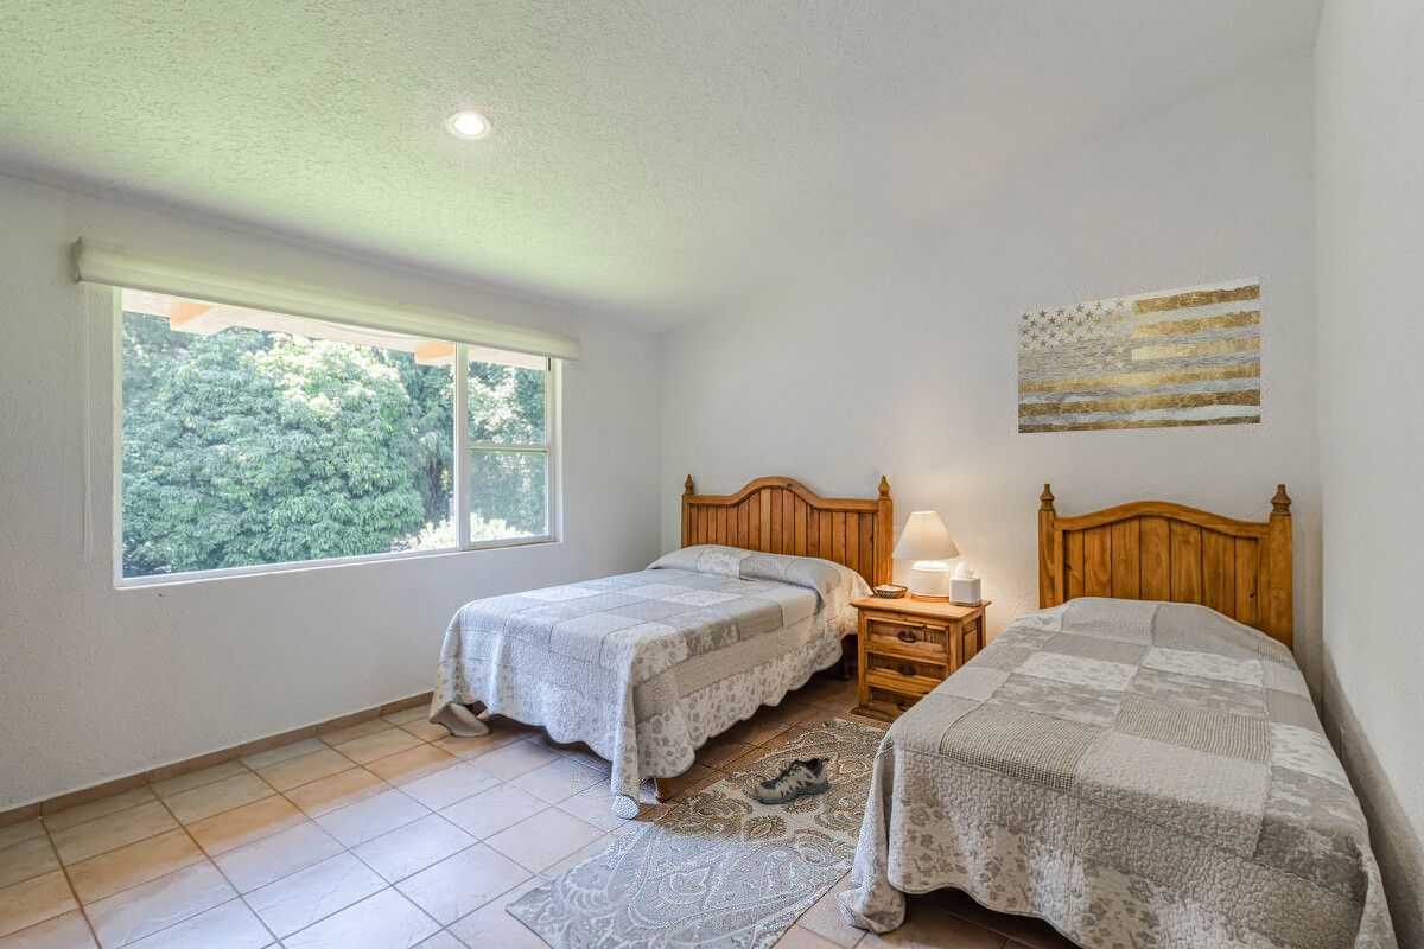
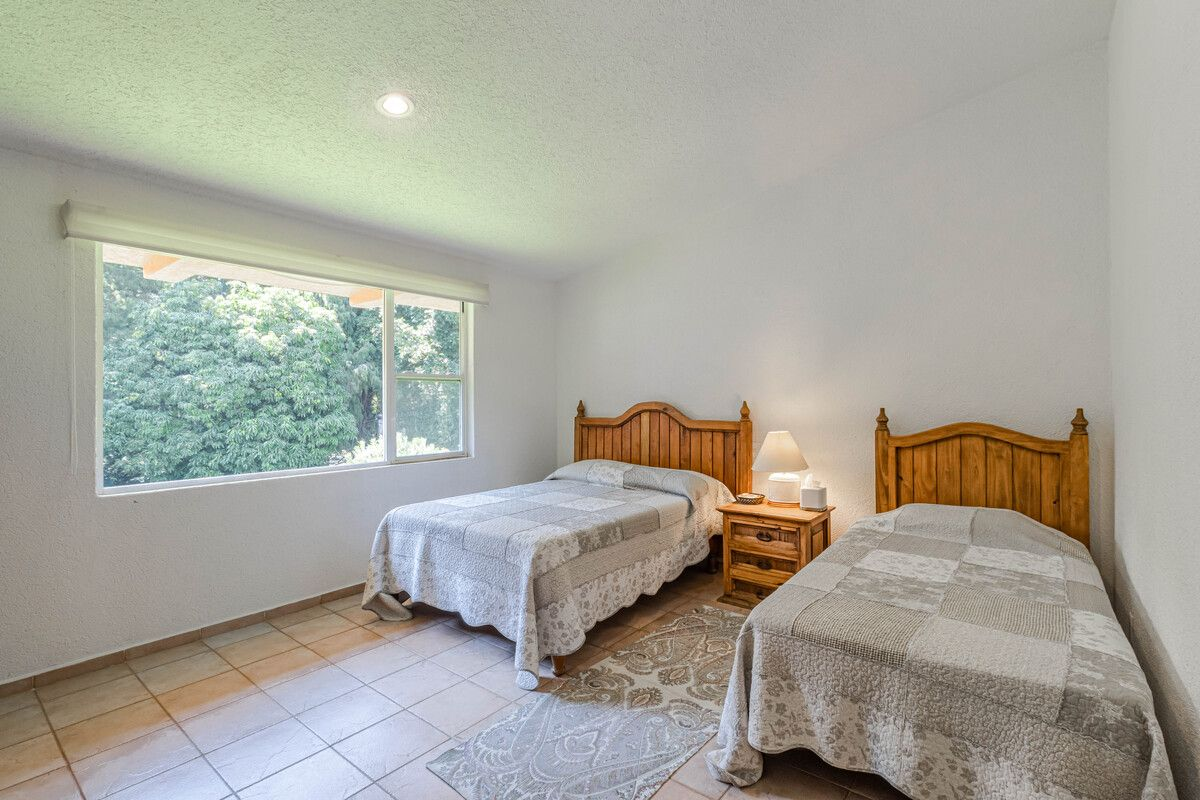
- shoe (792, 775)
- wall art (1127, 362)
